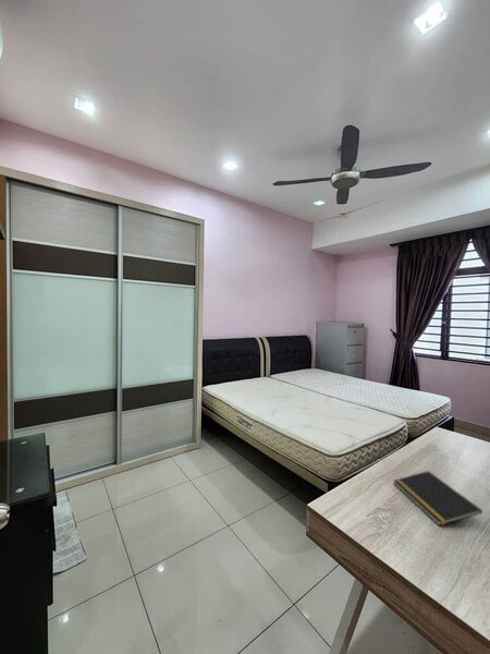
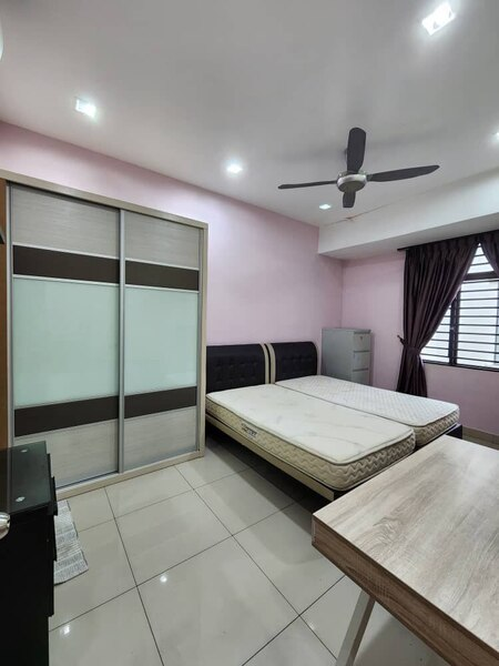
- notepad (432, 495)
